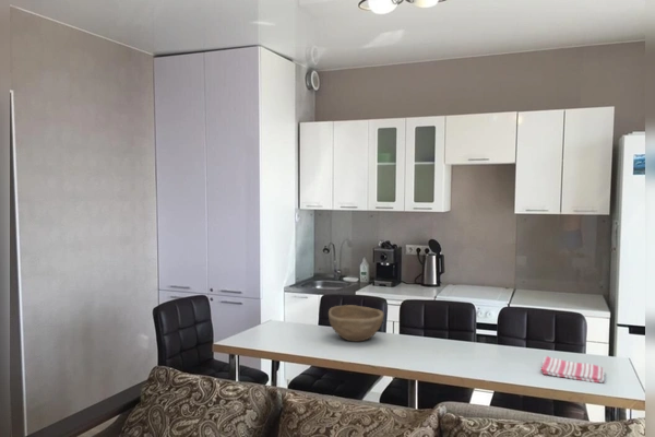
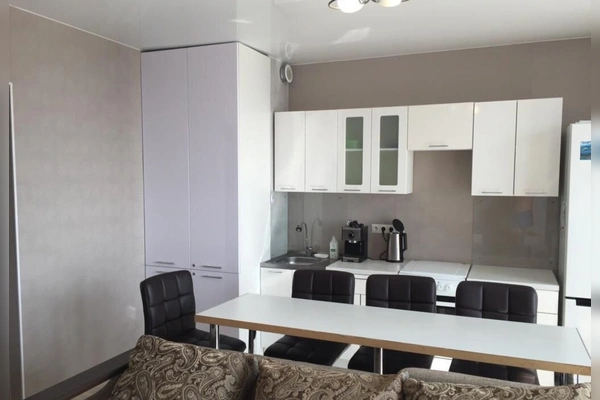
- bowl (355, 324)
- dish towel (572, 368)
